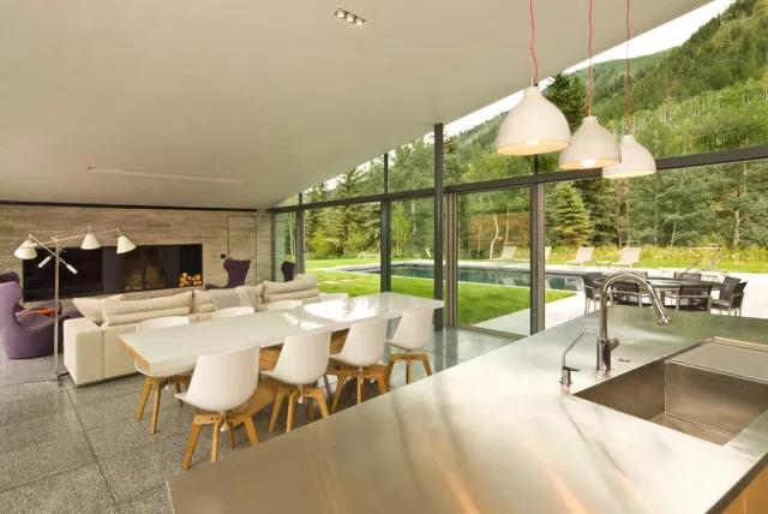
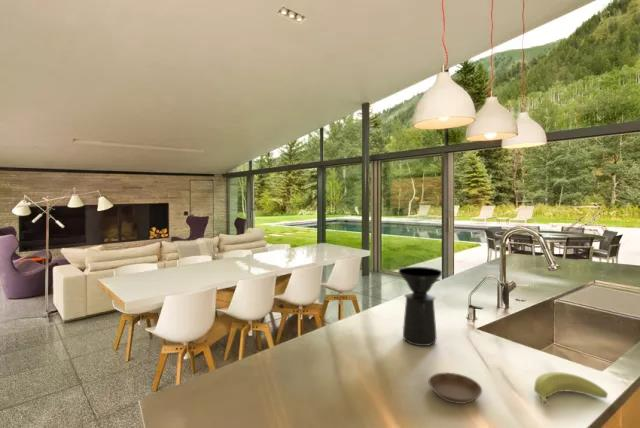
+ banana (565, 389)
+ saucer (454, 389)
+ coffee maker (419, 305)
